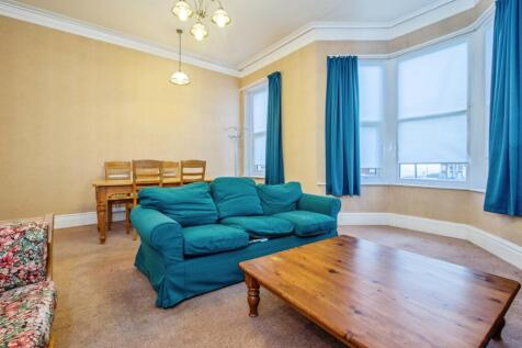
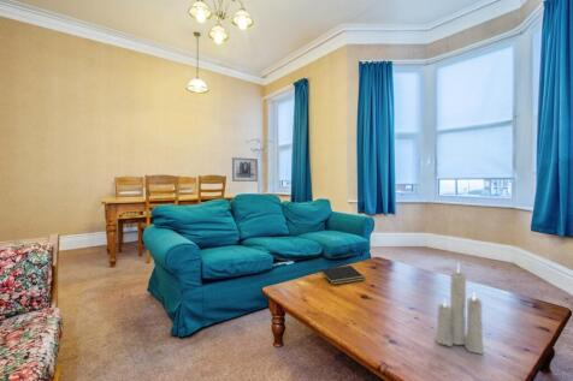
+ candle (457, 302)
+ wall art (244, 169)
+ notepad (342, 274)
